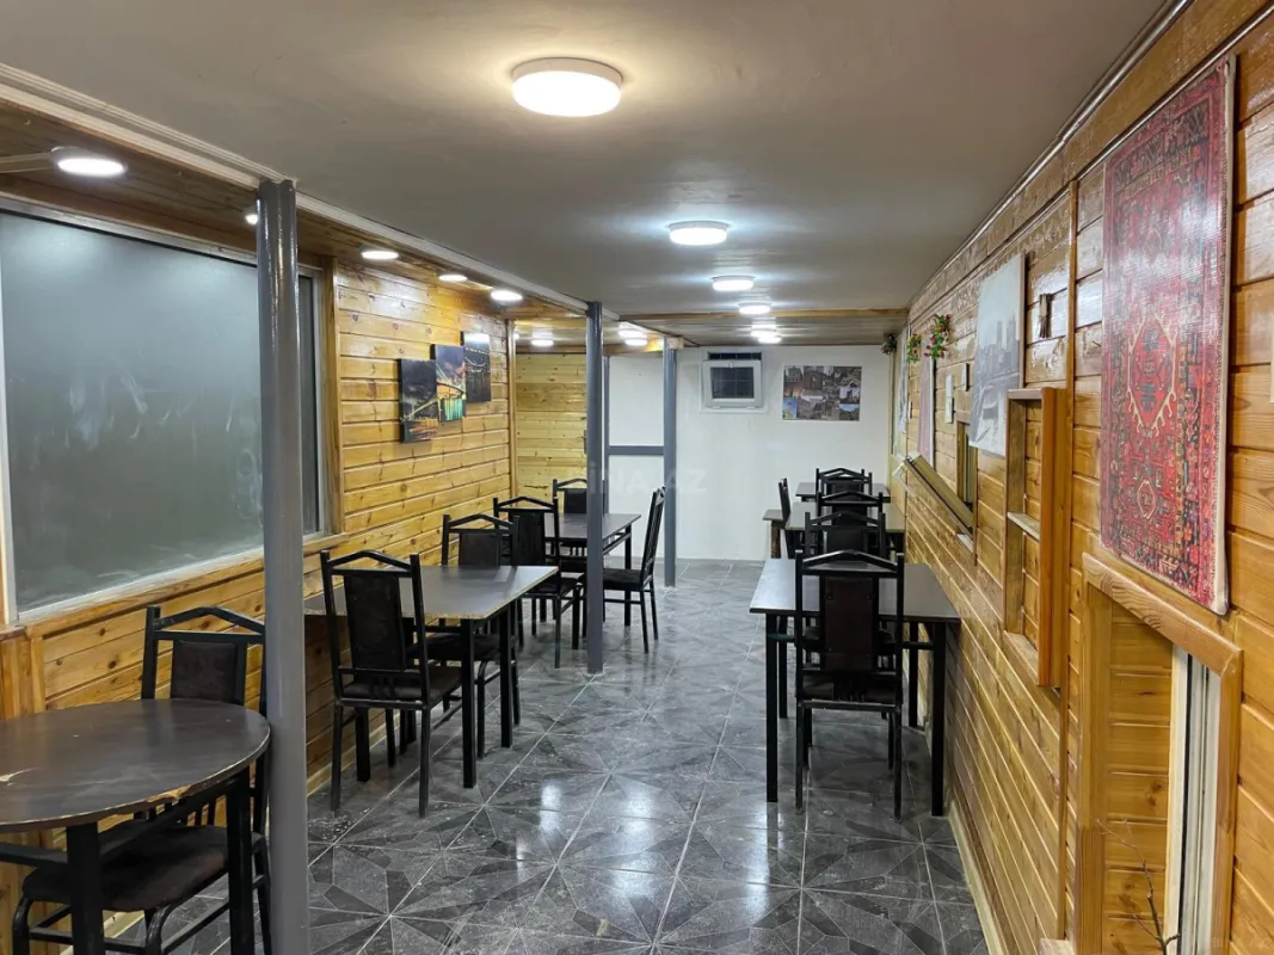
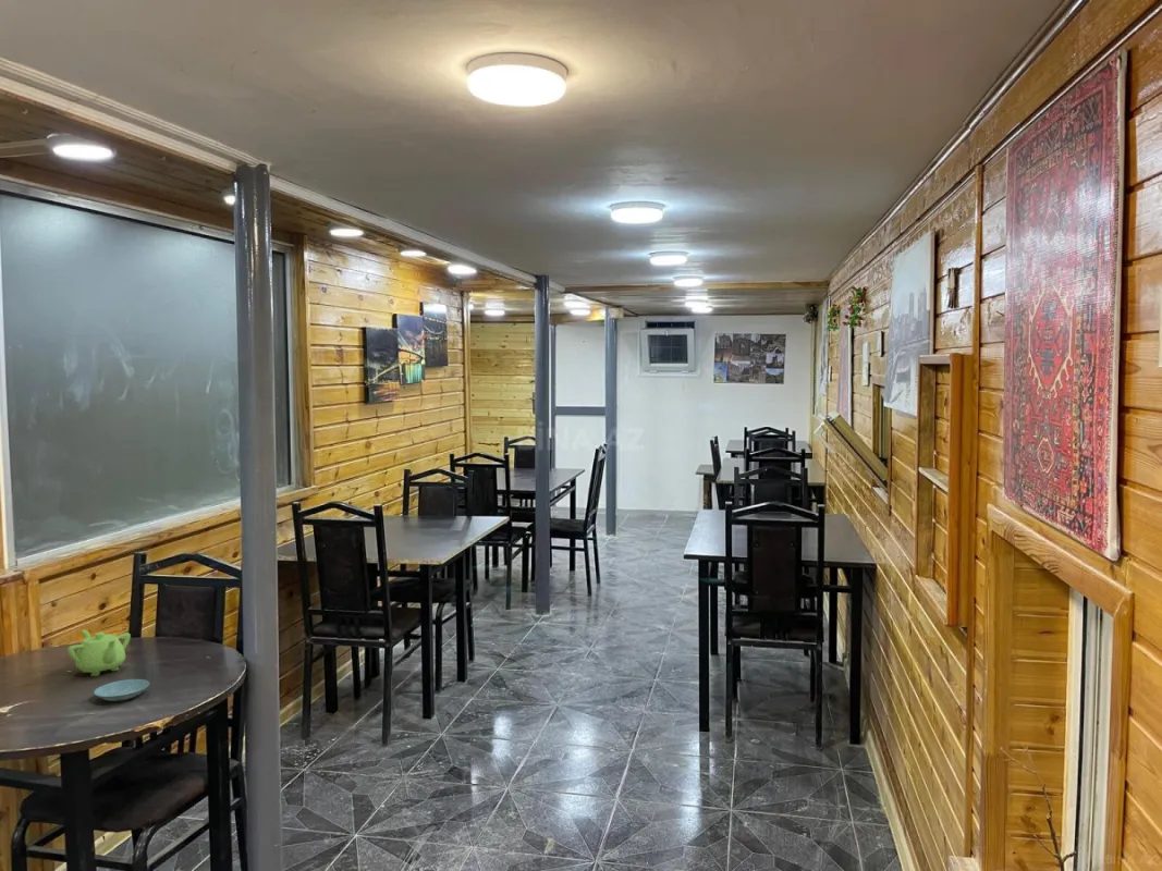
+ teapot (99, 651)
+ saucer (122, 691)
